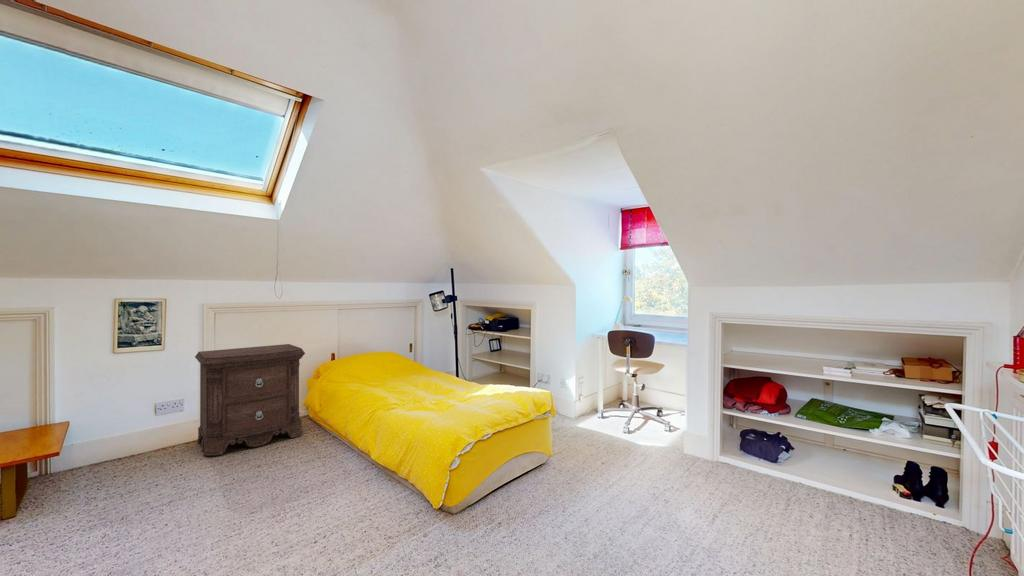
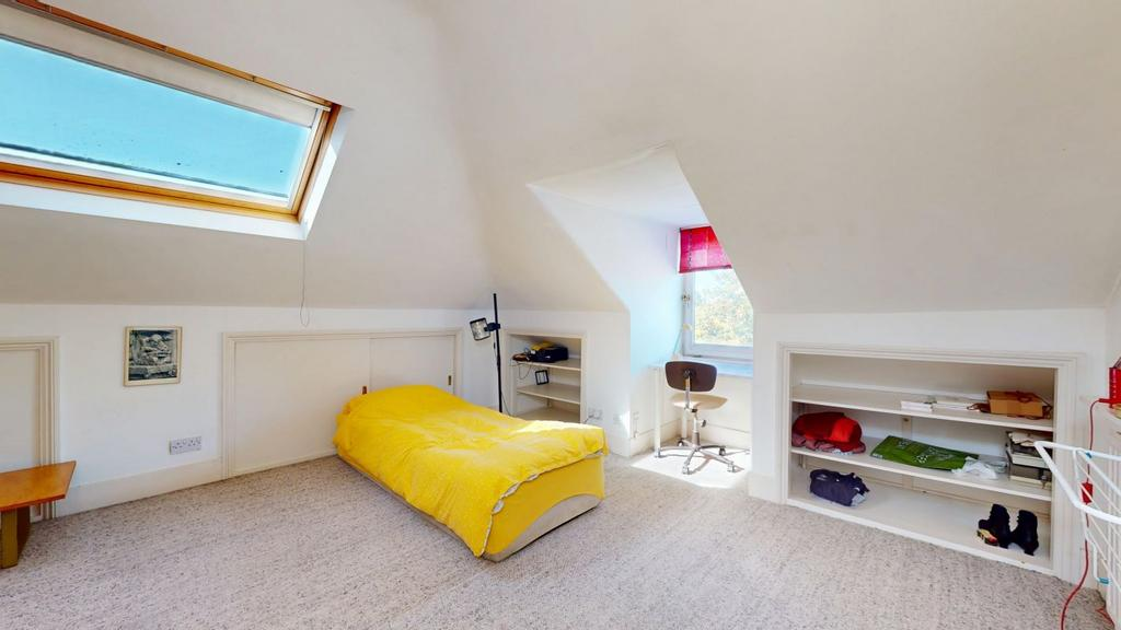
- nightstand (253, 395)
